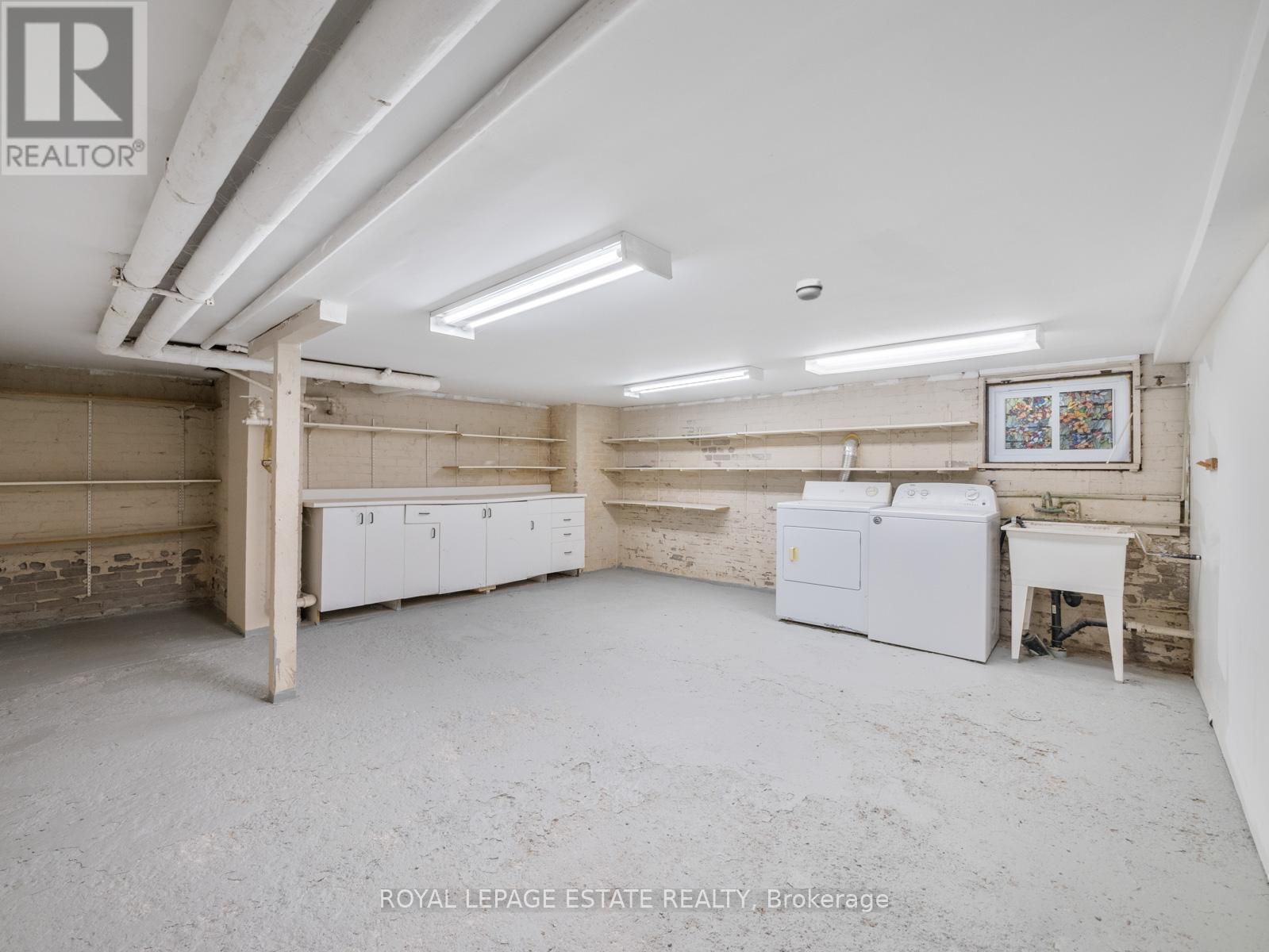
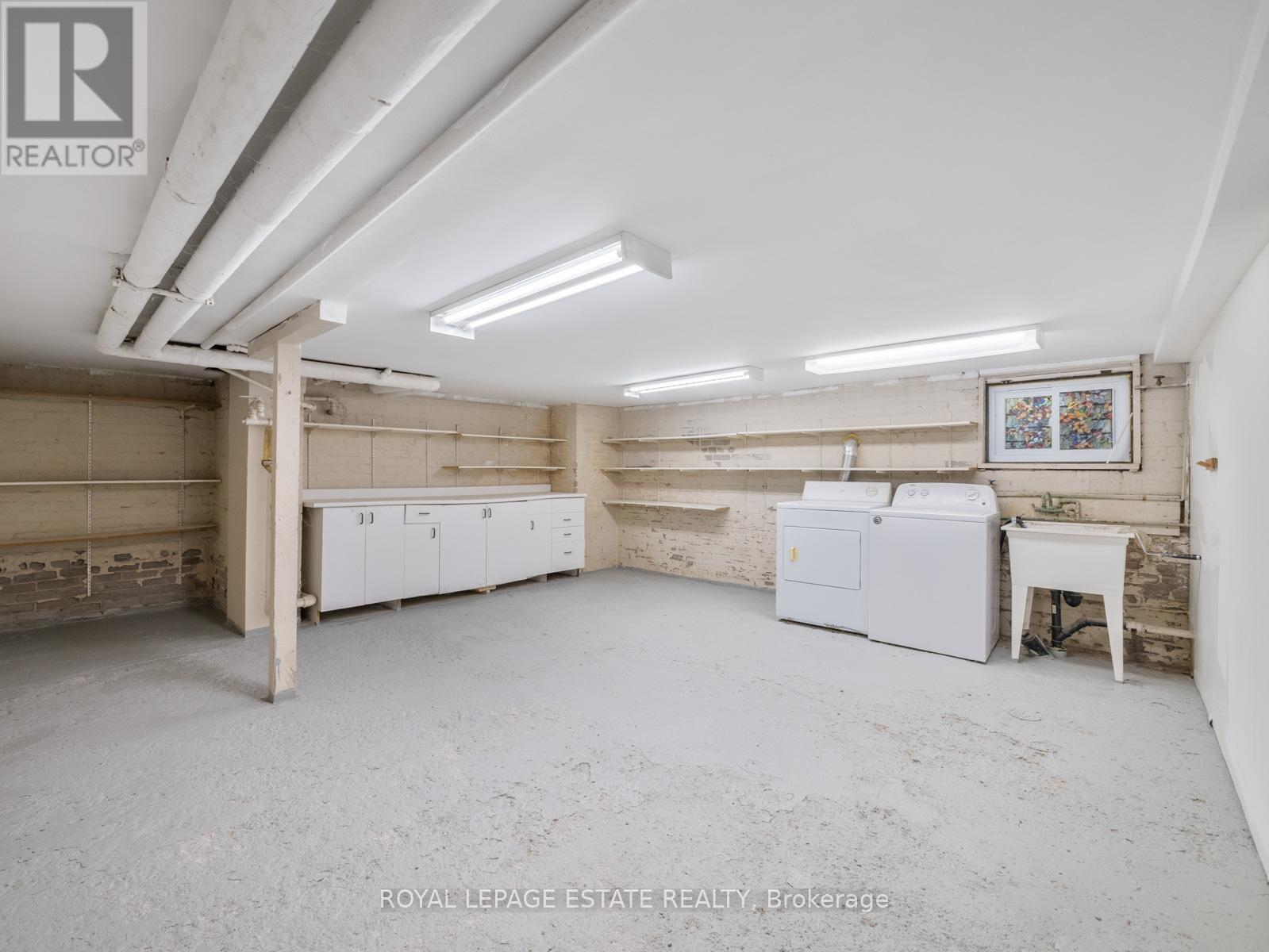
- smoke detector (809, 290)
